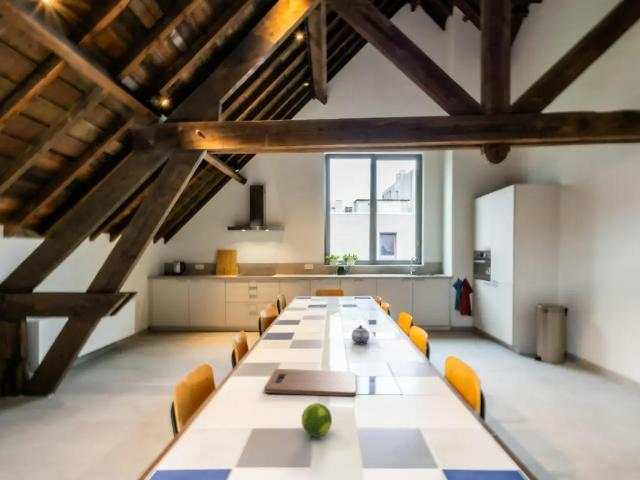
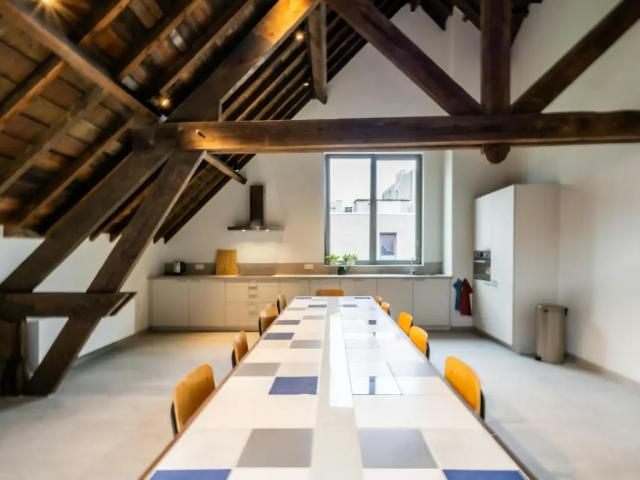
- teapot (360, 334)
- fruit (316, 419)
- cutting board (312, 381)
